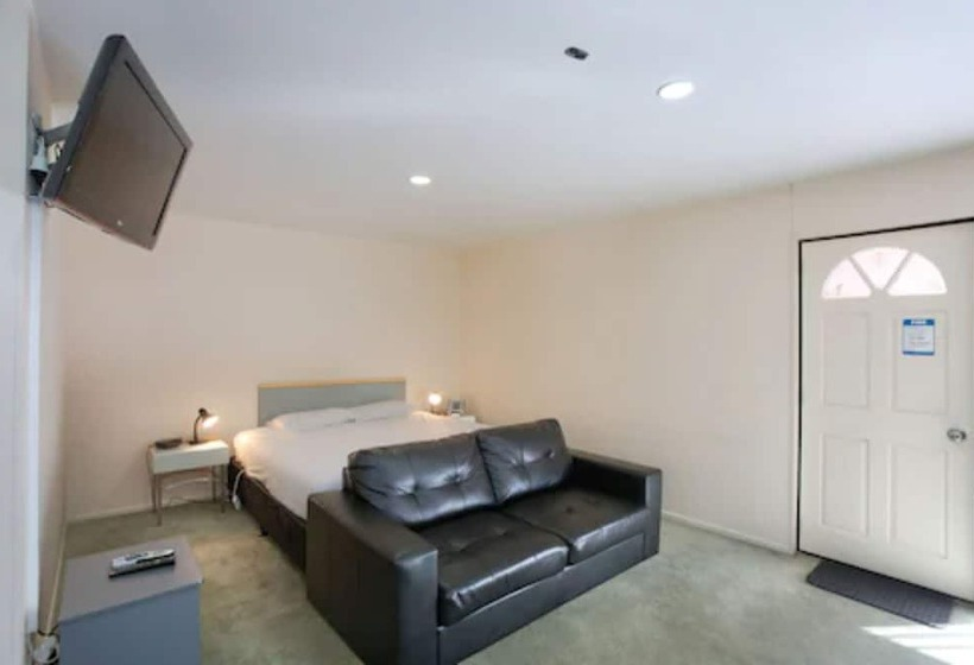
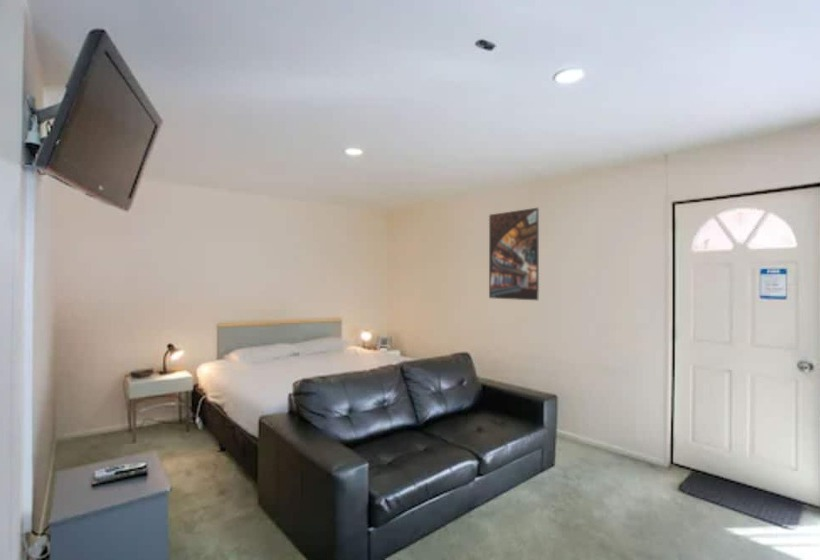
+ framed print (512, 255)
